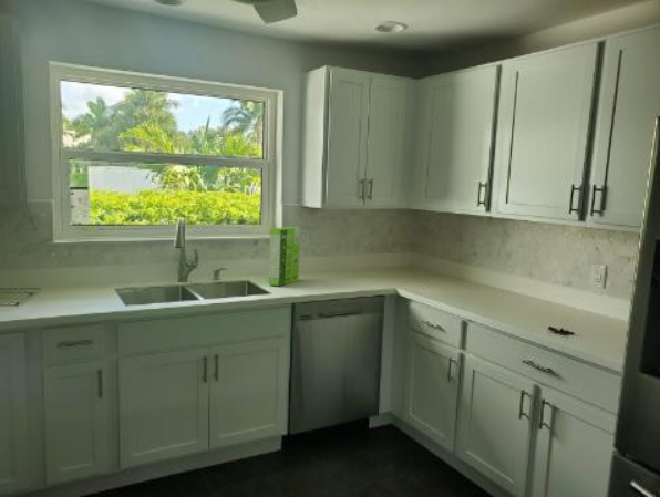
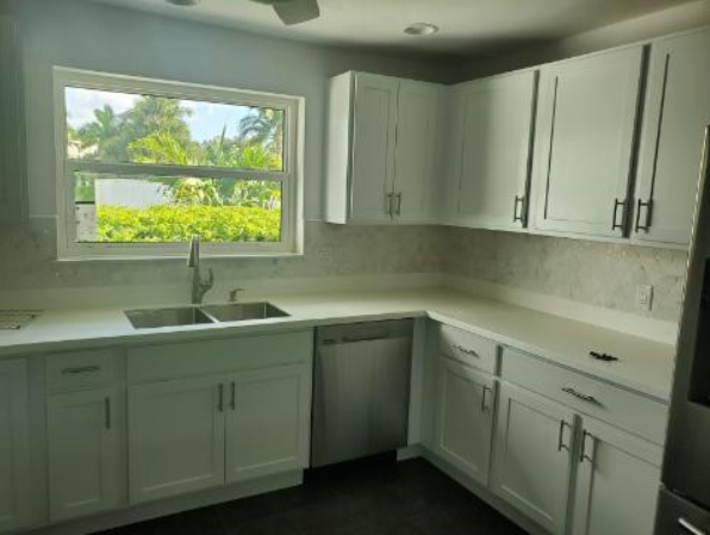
- cake mix box (285, 255)
